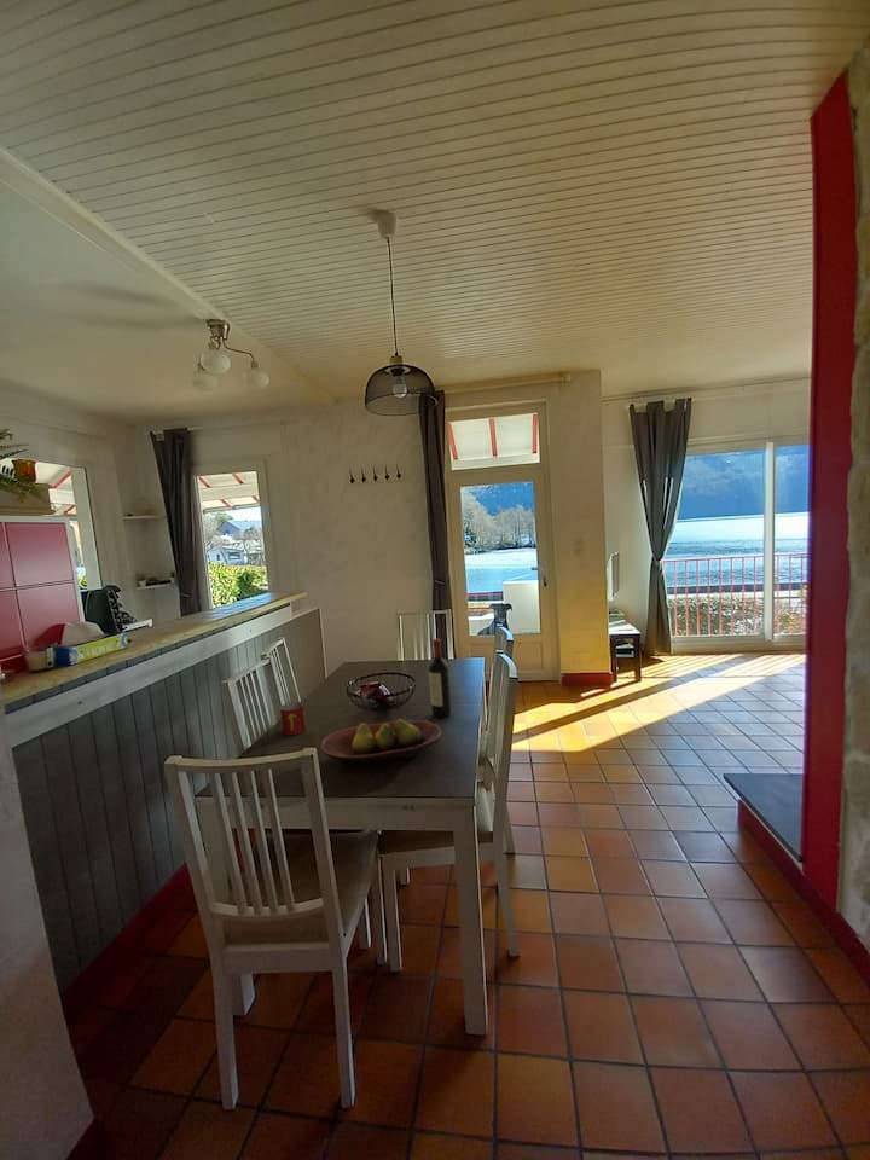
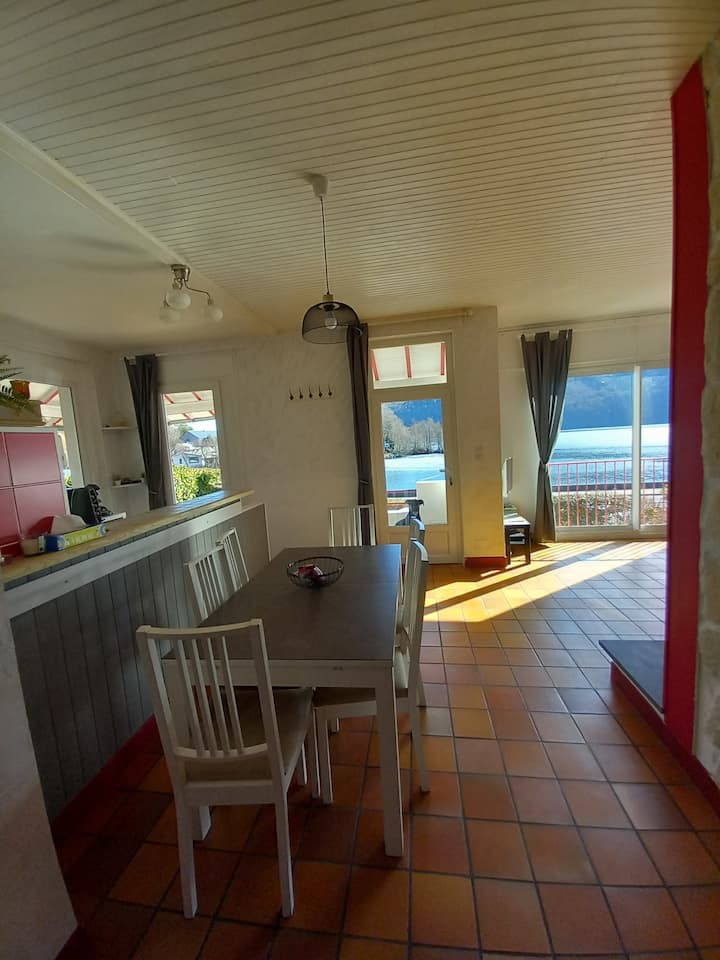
- mug (292, 715)
- wine bottle (439, 677)
- fruit bowl (382, 738)
